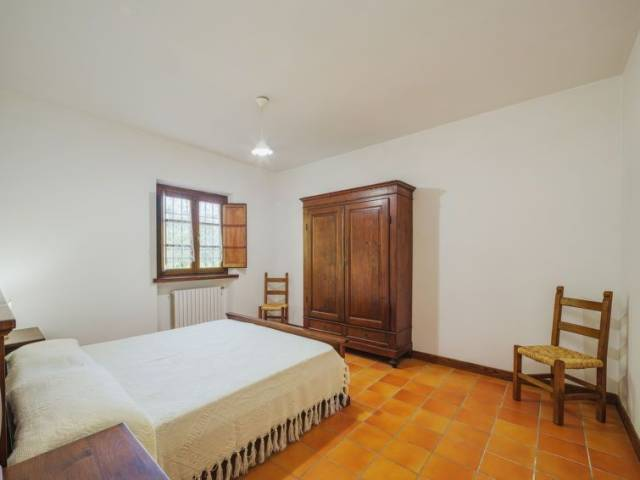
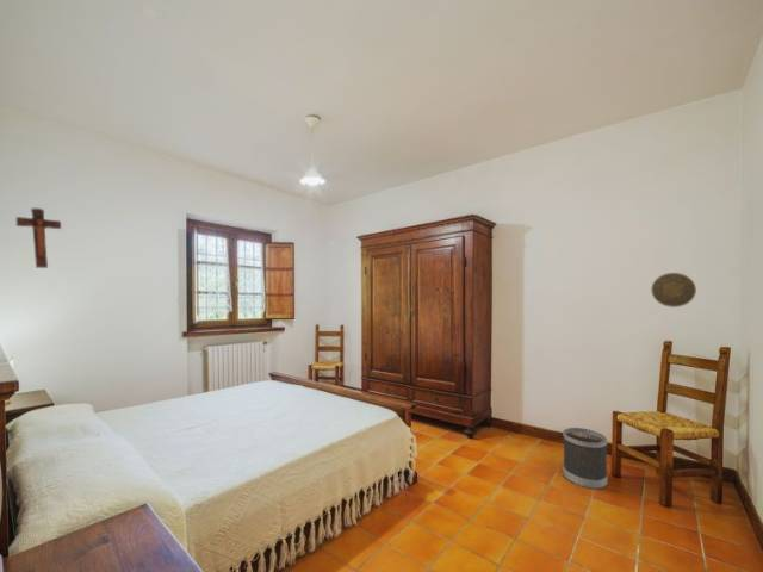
+ crucifix (39, 237)
+ decorative plate (672, 290)
+ wastebasket (584, 456)
